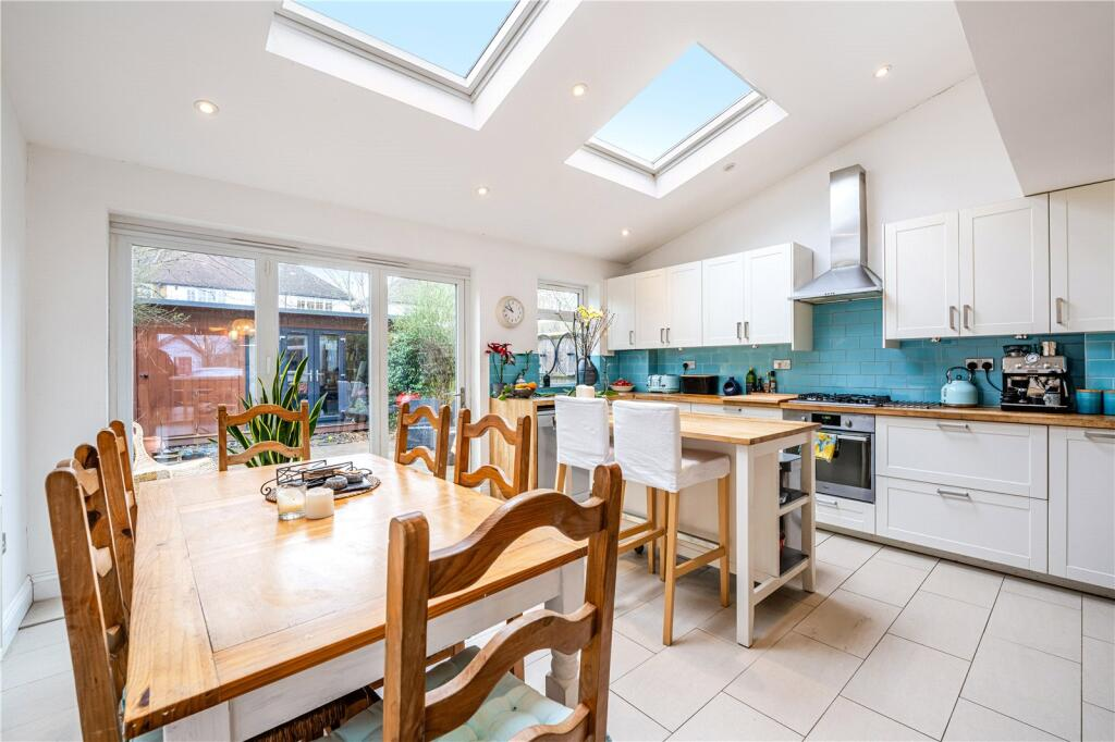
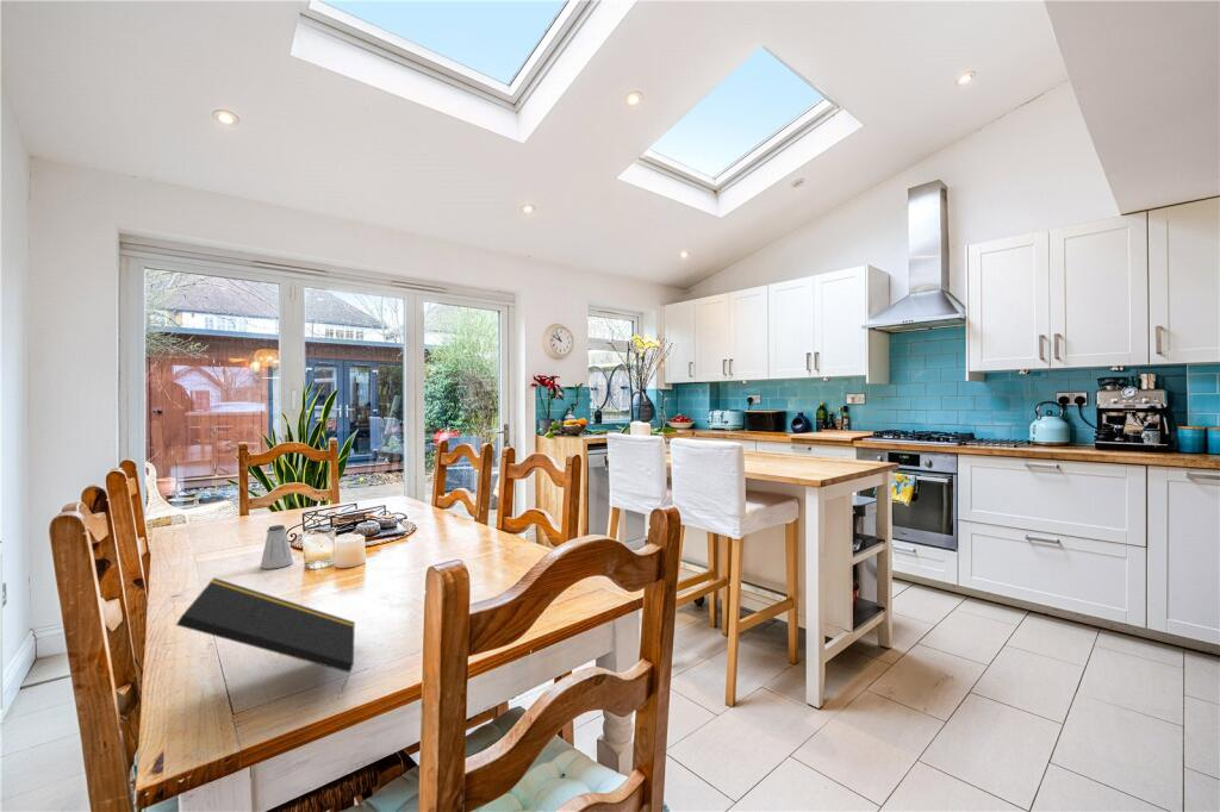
+ saltshaker (276, 545)
+ notepad (279, 632)
